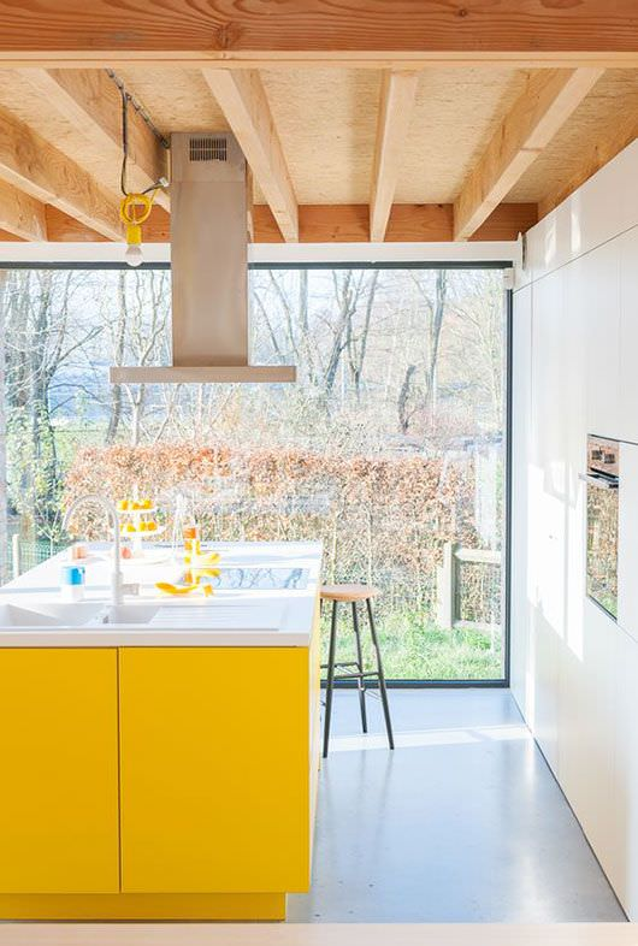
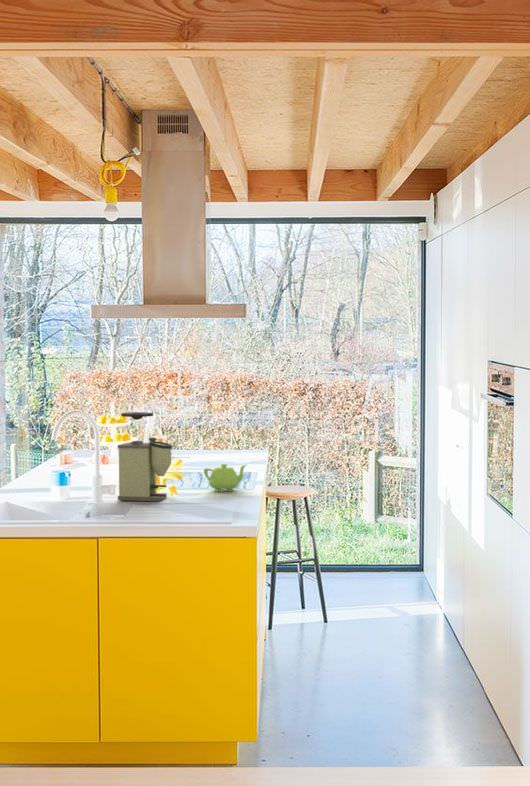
+ teapot (225, 477)
+ coffee grinder (142, 456)
